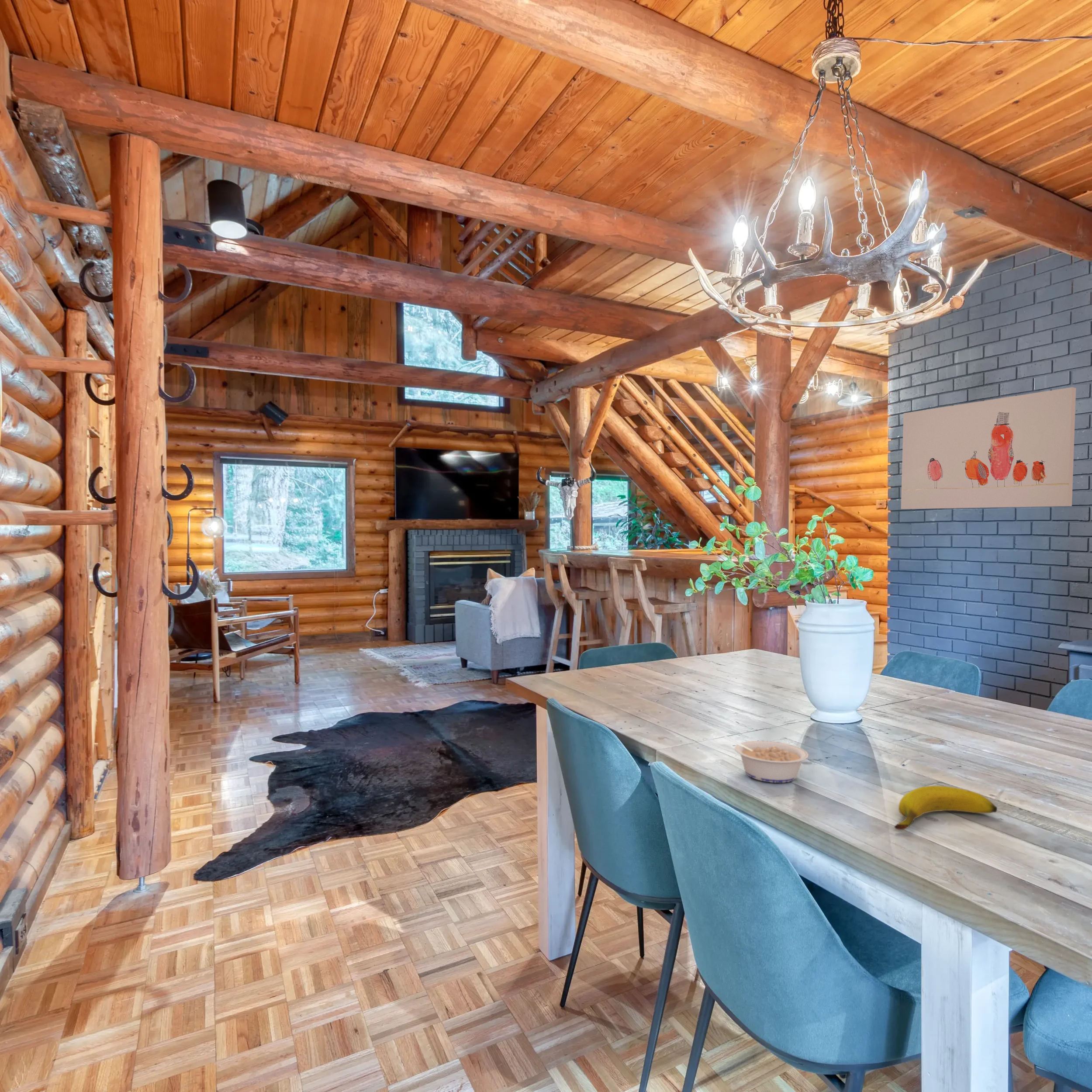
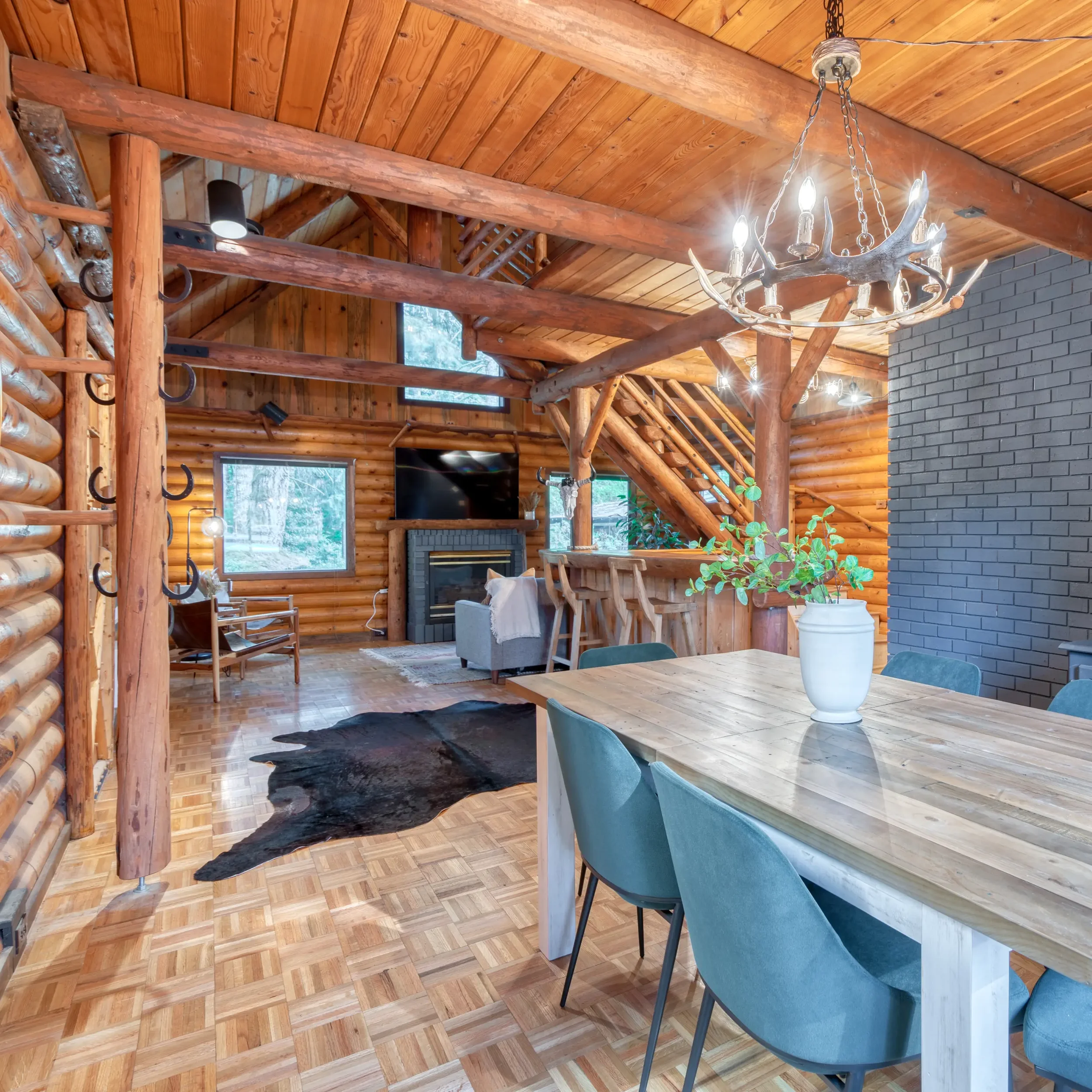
- banana (935, 804)
- legume (768, 760)
- wall art (979, 455)
